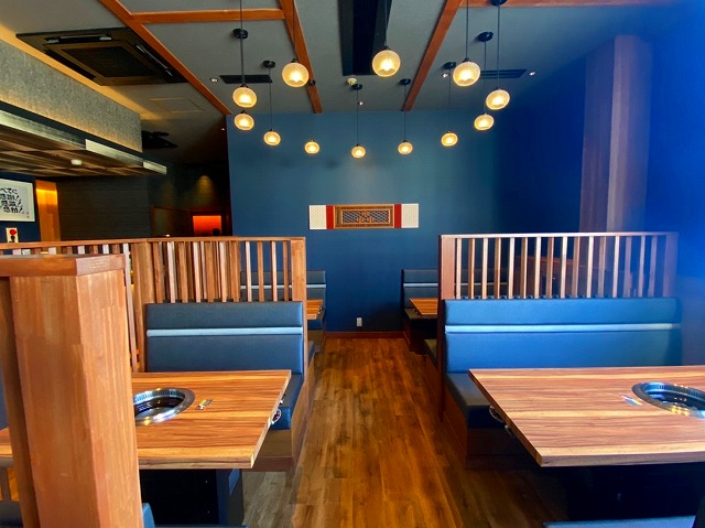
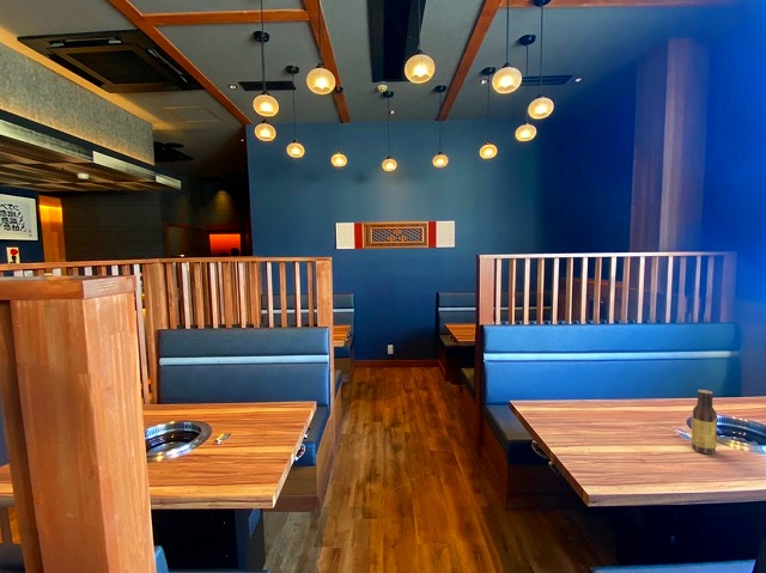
+ sauce bottle (704, 421)
